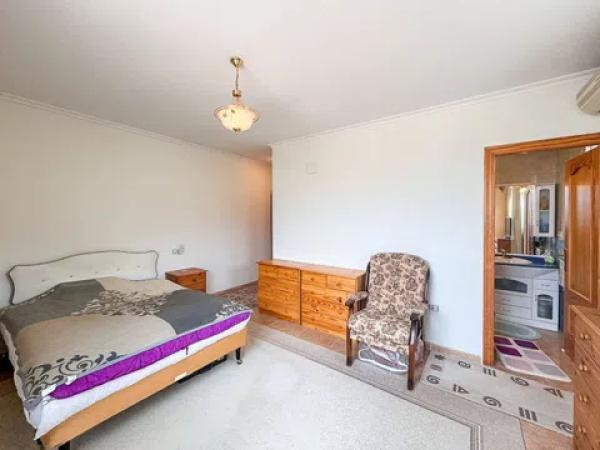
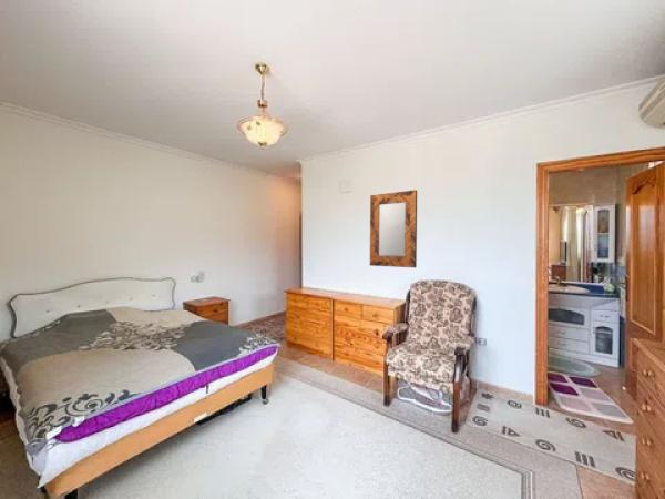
+ home mirror (391, 230)
